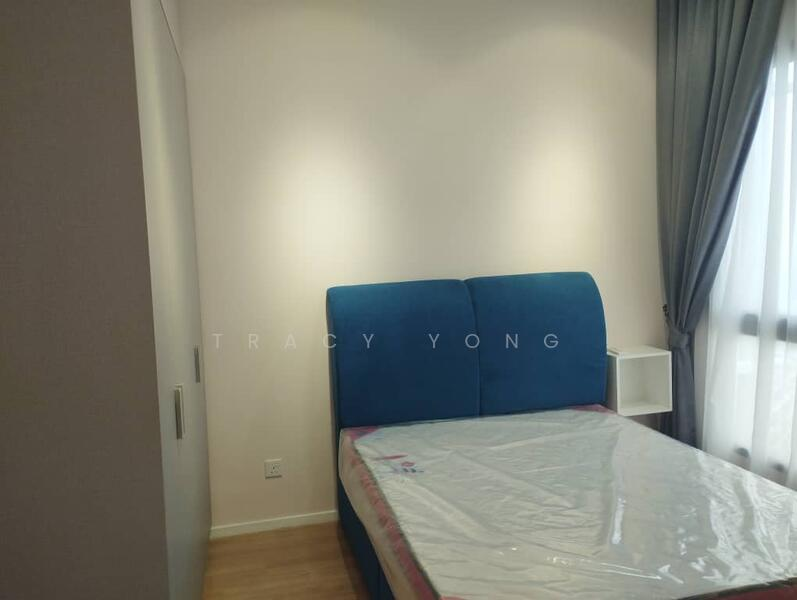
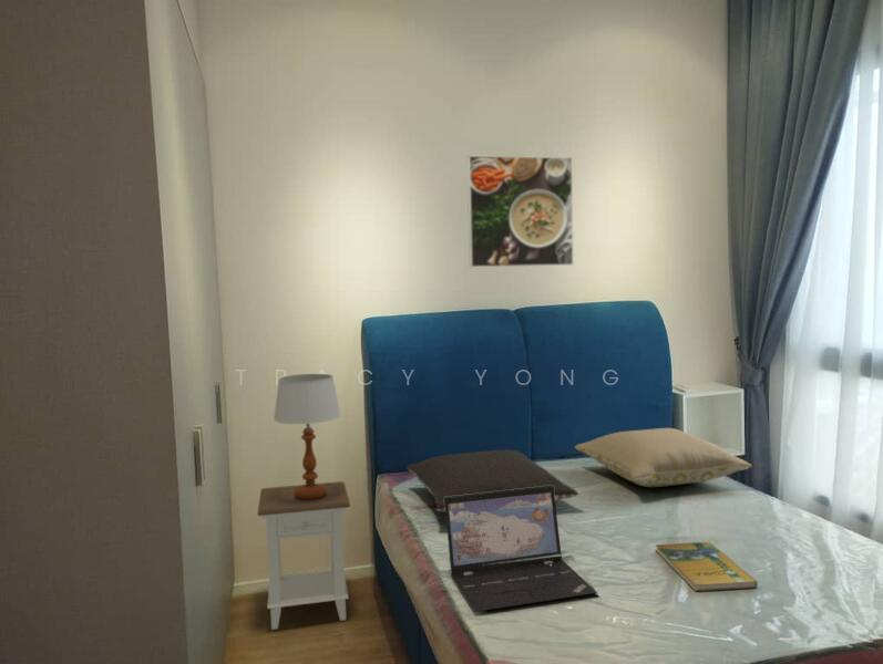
+ table lamp (308, 436)
+ nightstand (301, 537)
+ pillow (486, 479)
+ laptop (516, 543)
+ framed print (521, 211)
+ pillow (657, 455)
+ booklet (702, 564)
